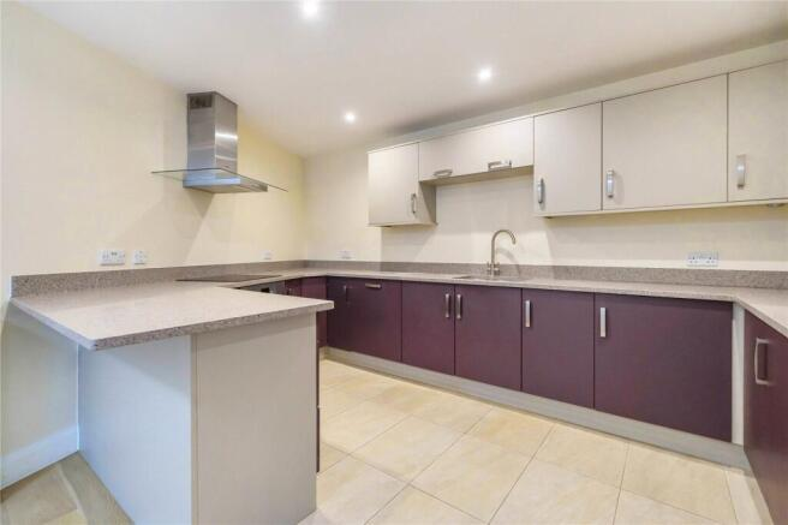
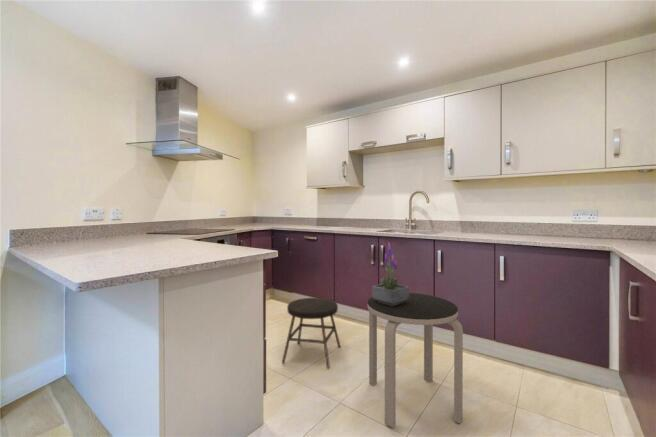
+ stool (313, 327)
+ side table (424, 351)
+ potted plant (390, 271)
